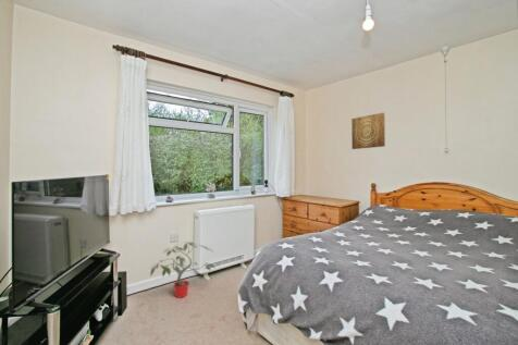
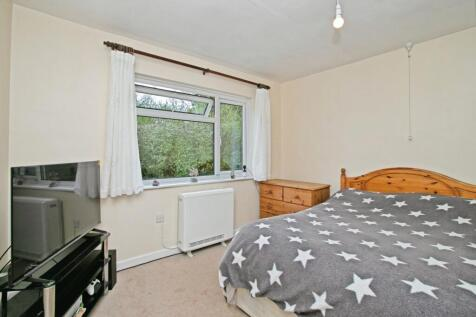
- potted plant (184, 269)
- wall art (367, 132)
